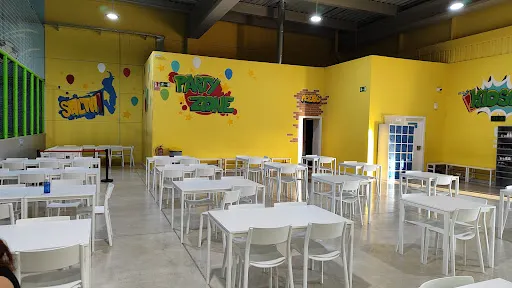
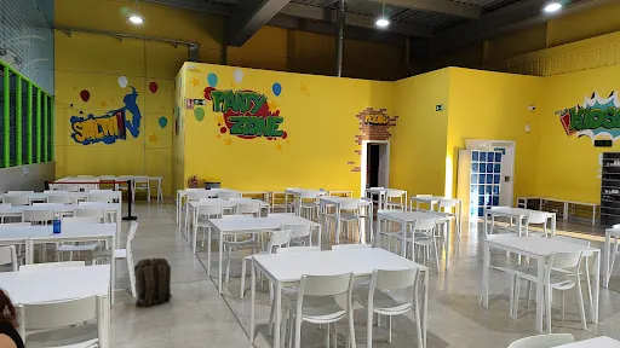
+ backpack (153, 279)
